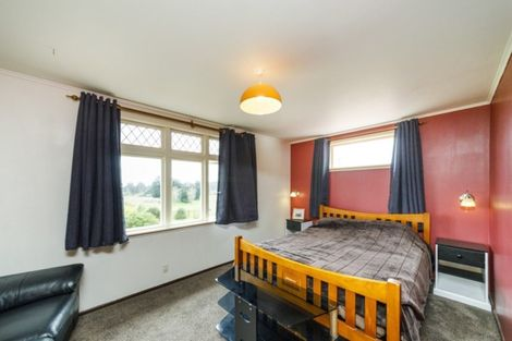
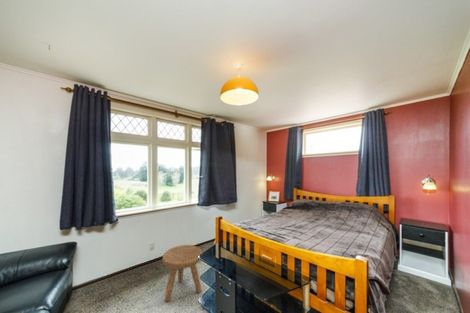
+ stool (182, 271)
